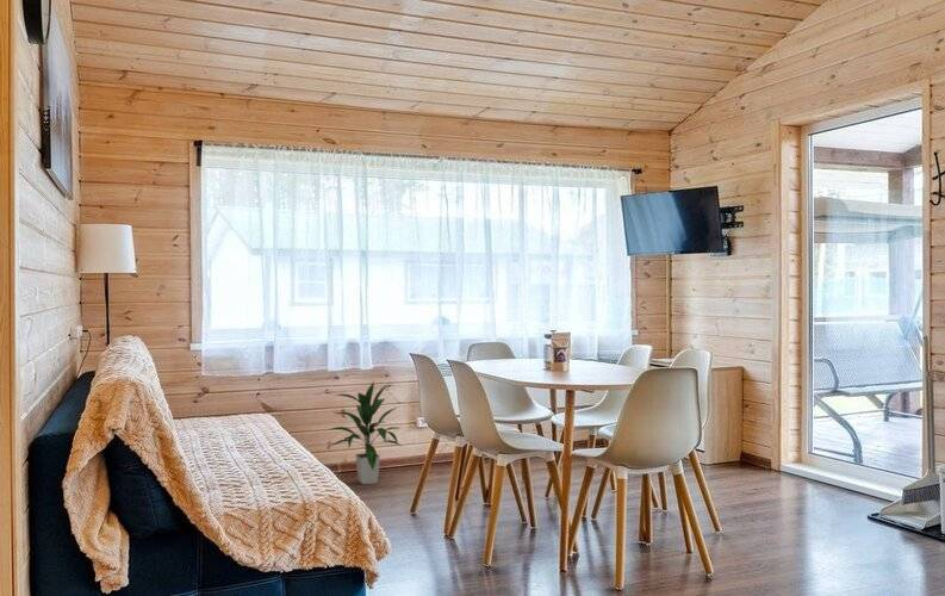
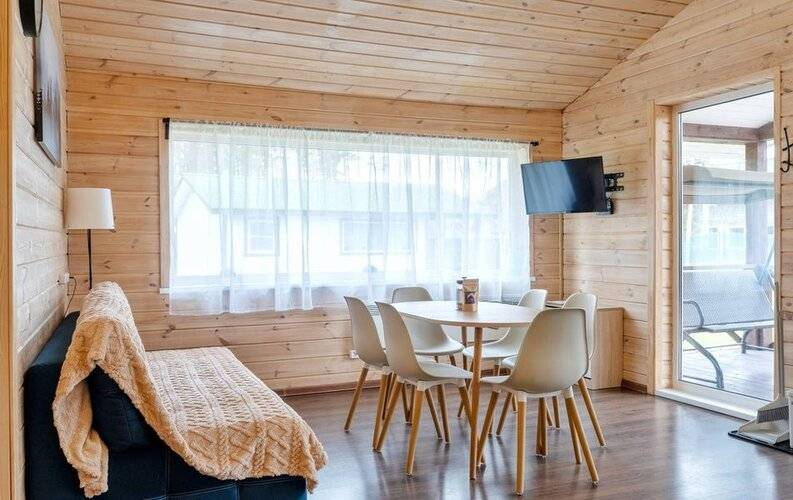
- indoor plant (366, 432)
